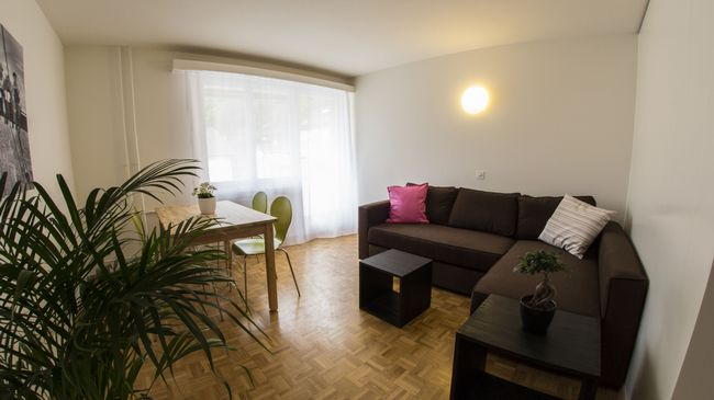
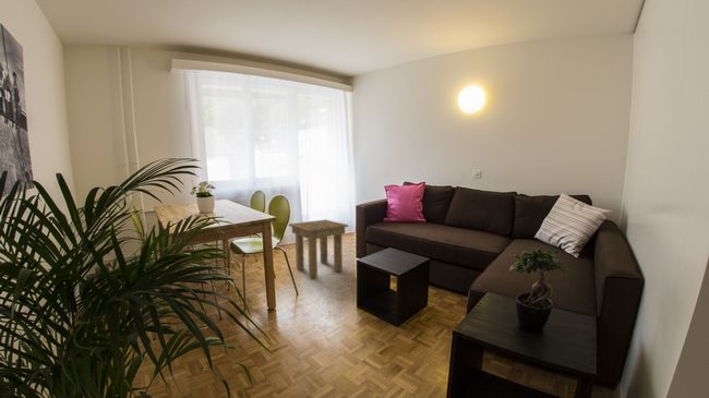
+ side table (320, 246)
